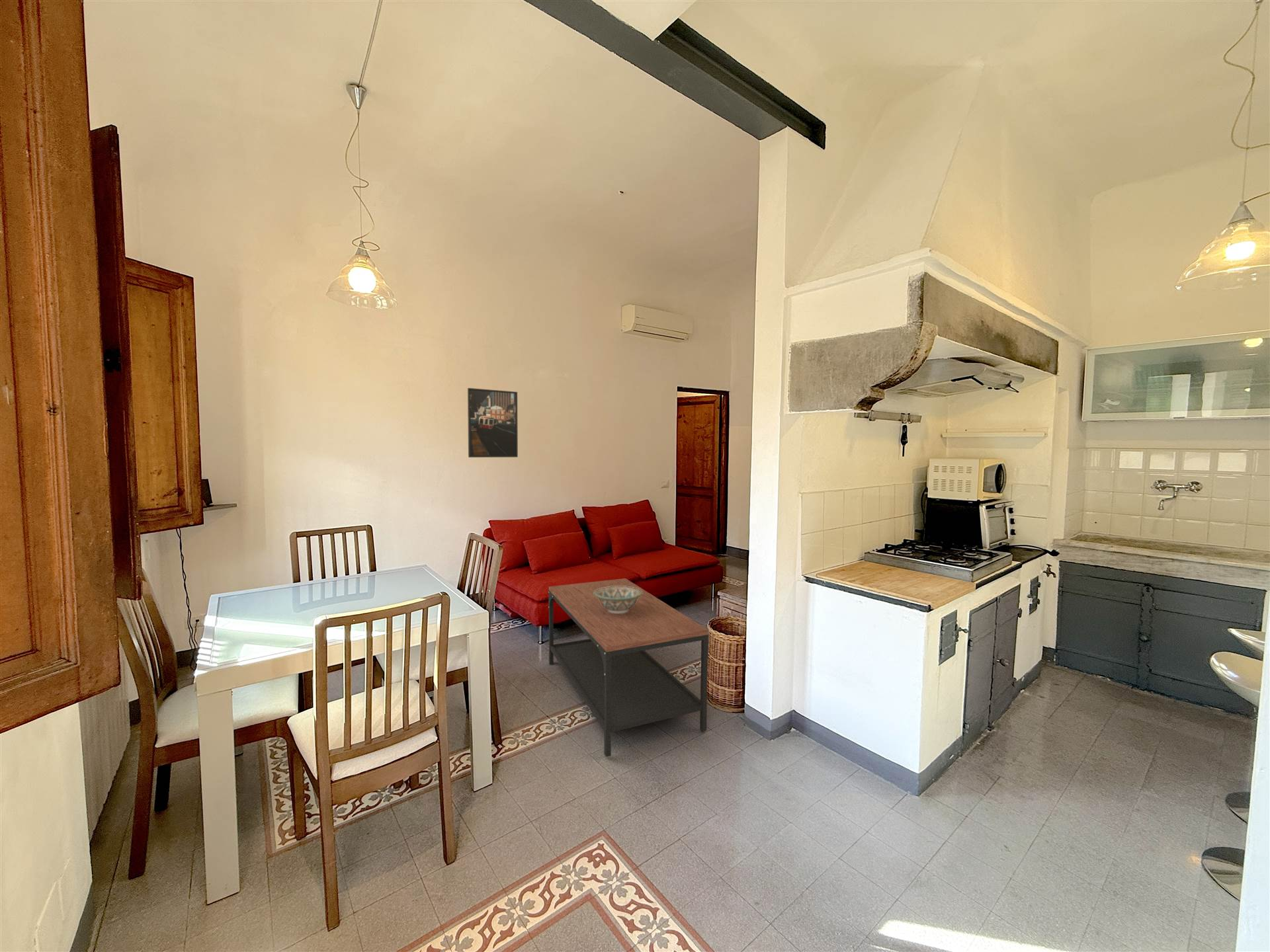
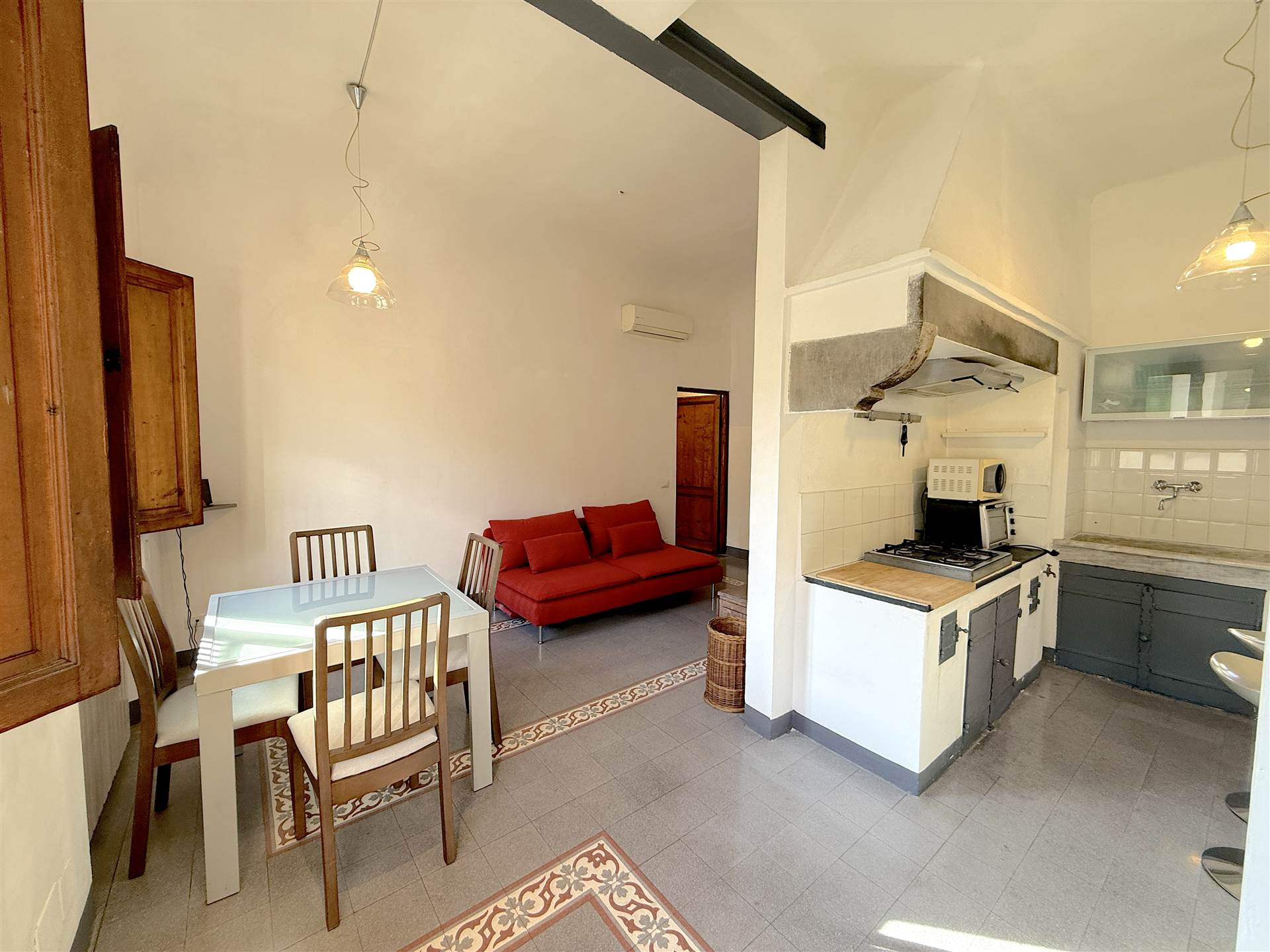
- coffee table (617, 649)
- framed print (493, 424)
- decorative bowl (618, 600)
